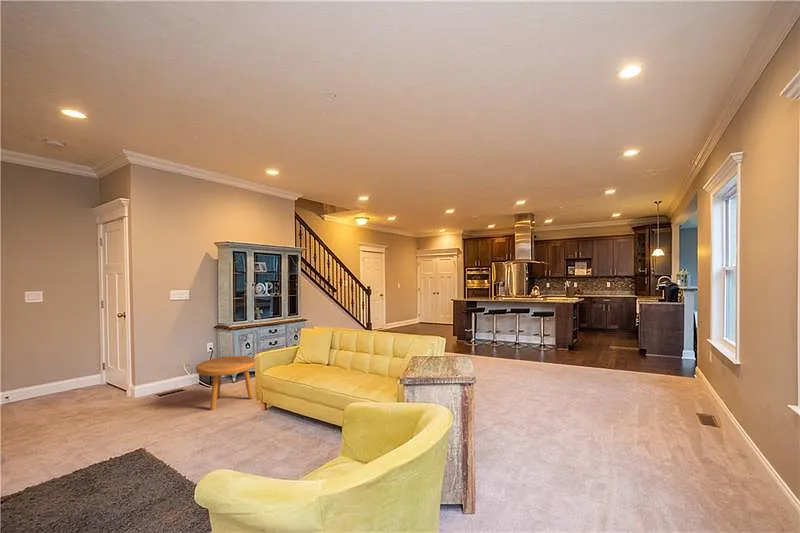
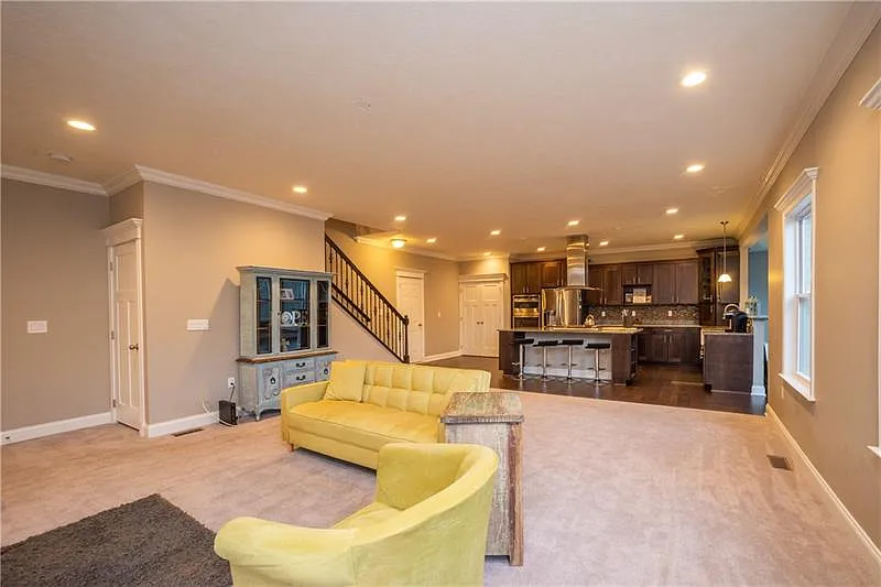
- footstool (220, 381)
